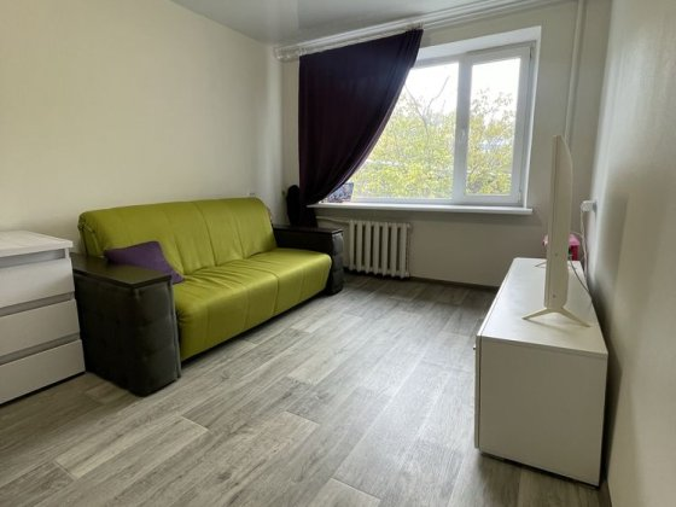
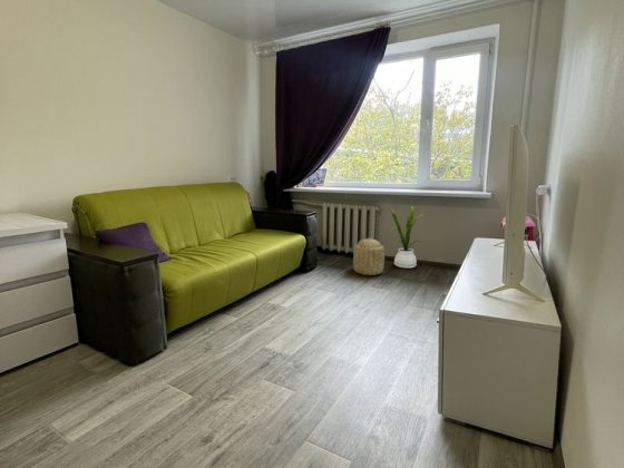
+ house plant (403, 231)
+ basket (369, 254)
